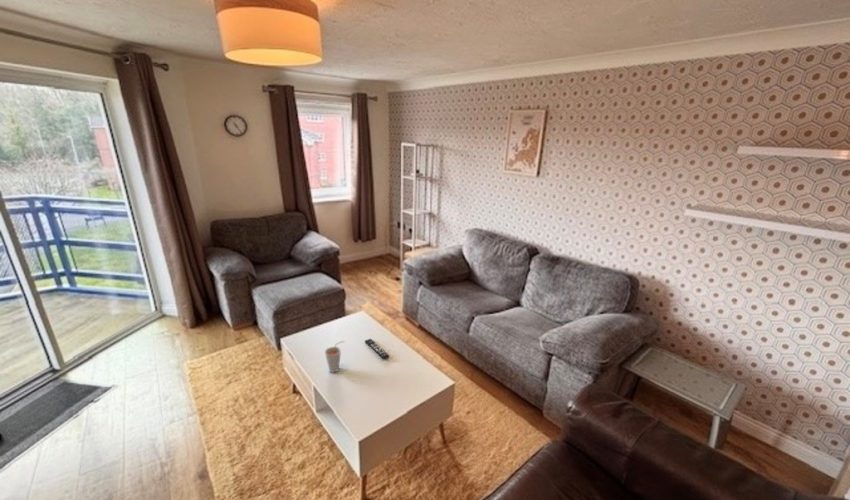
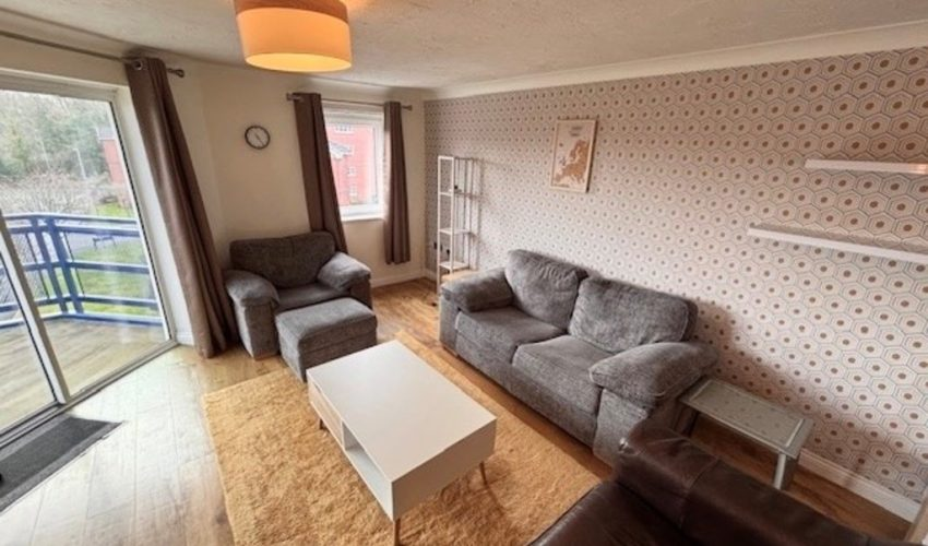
- remote control (376, 348)
- cup (335, 356)
